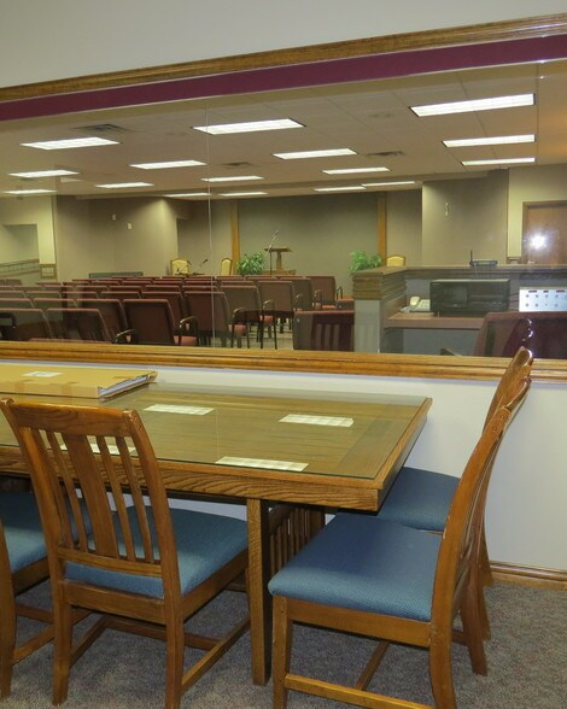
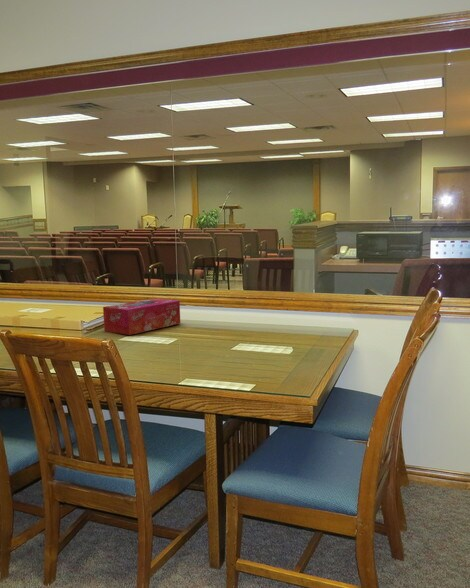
+ tissue box (142, 315)
